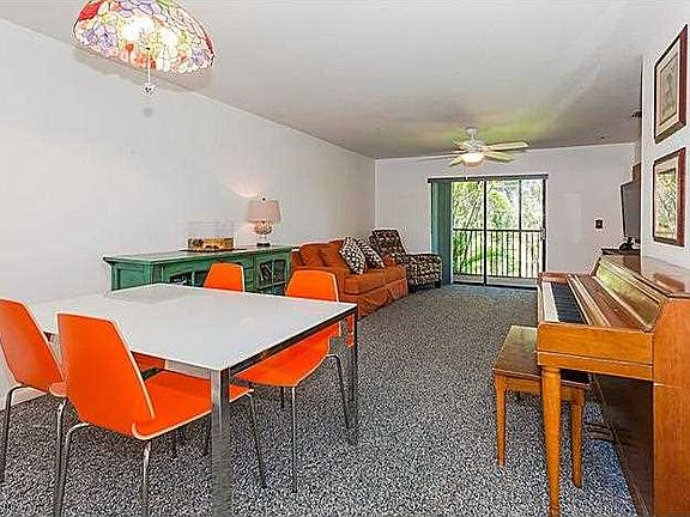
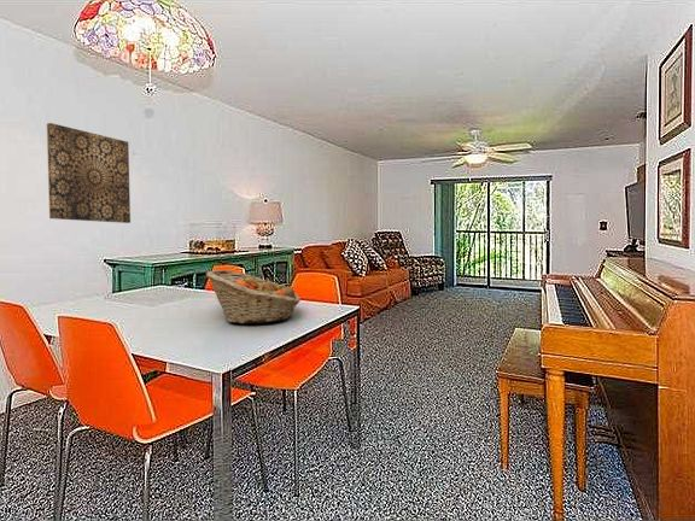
+ wall art (92, 176)
+ fruit basket (255, 293)
